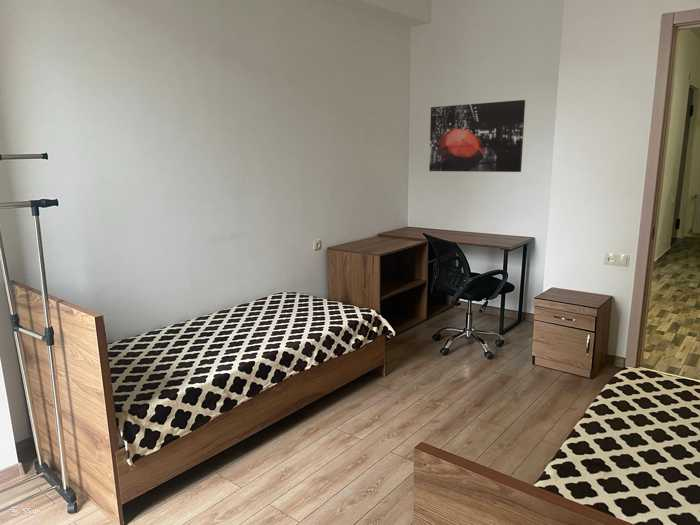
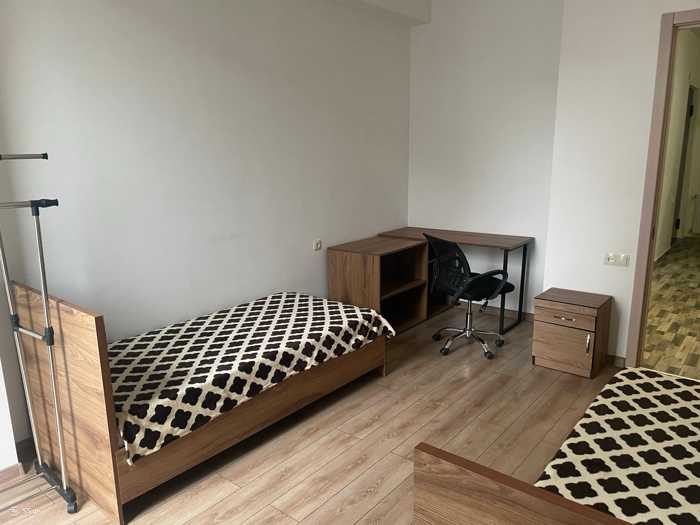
- wall art (473, 138)
